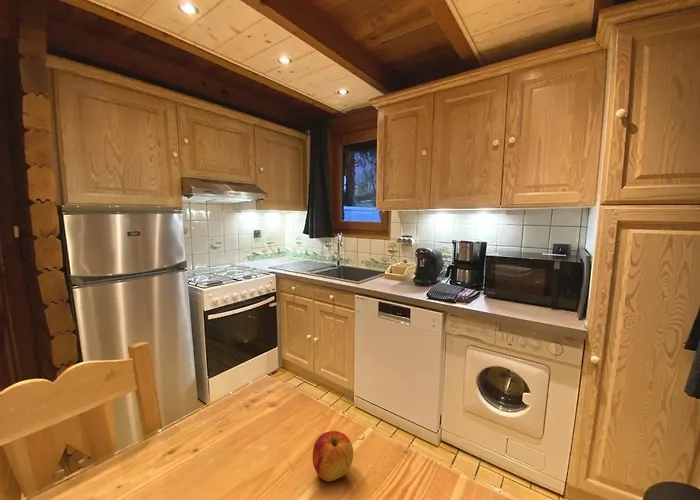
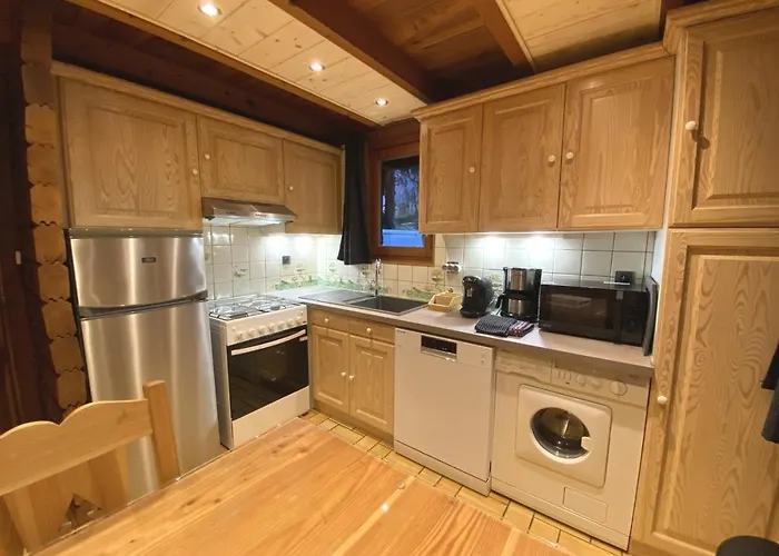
- apple (332, 453)
